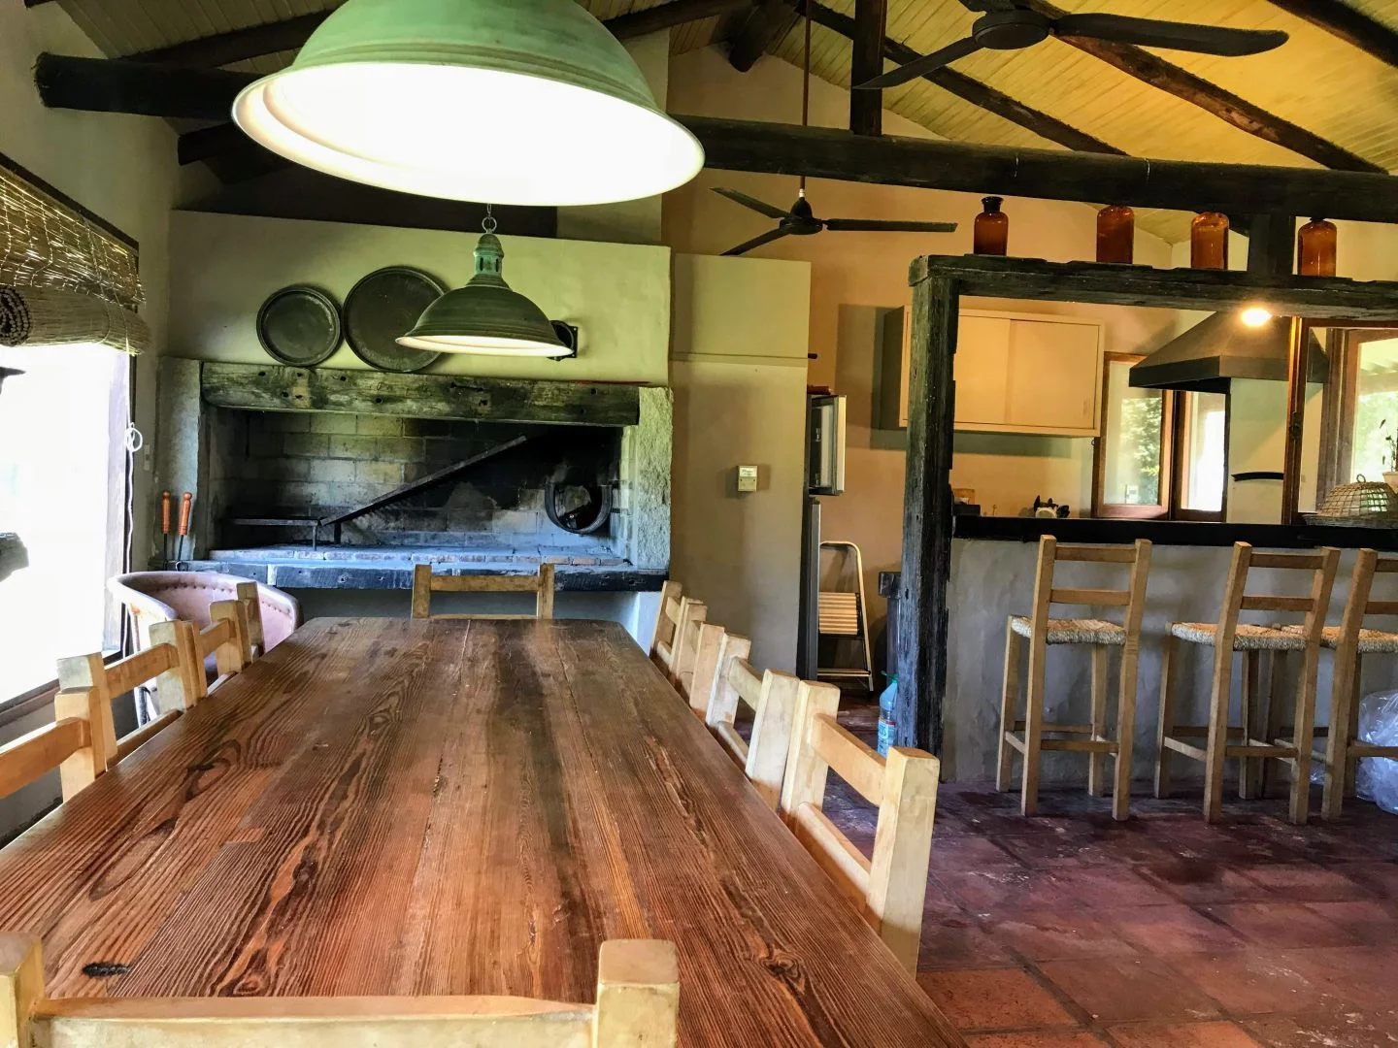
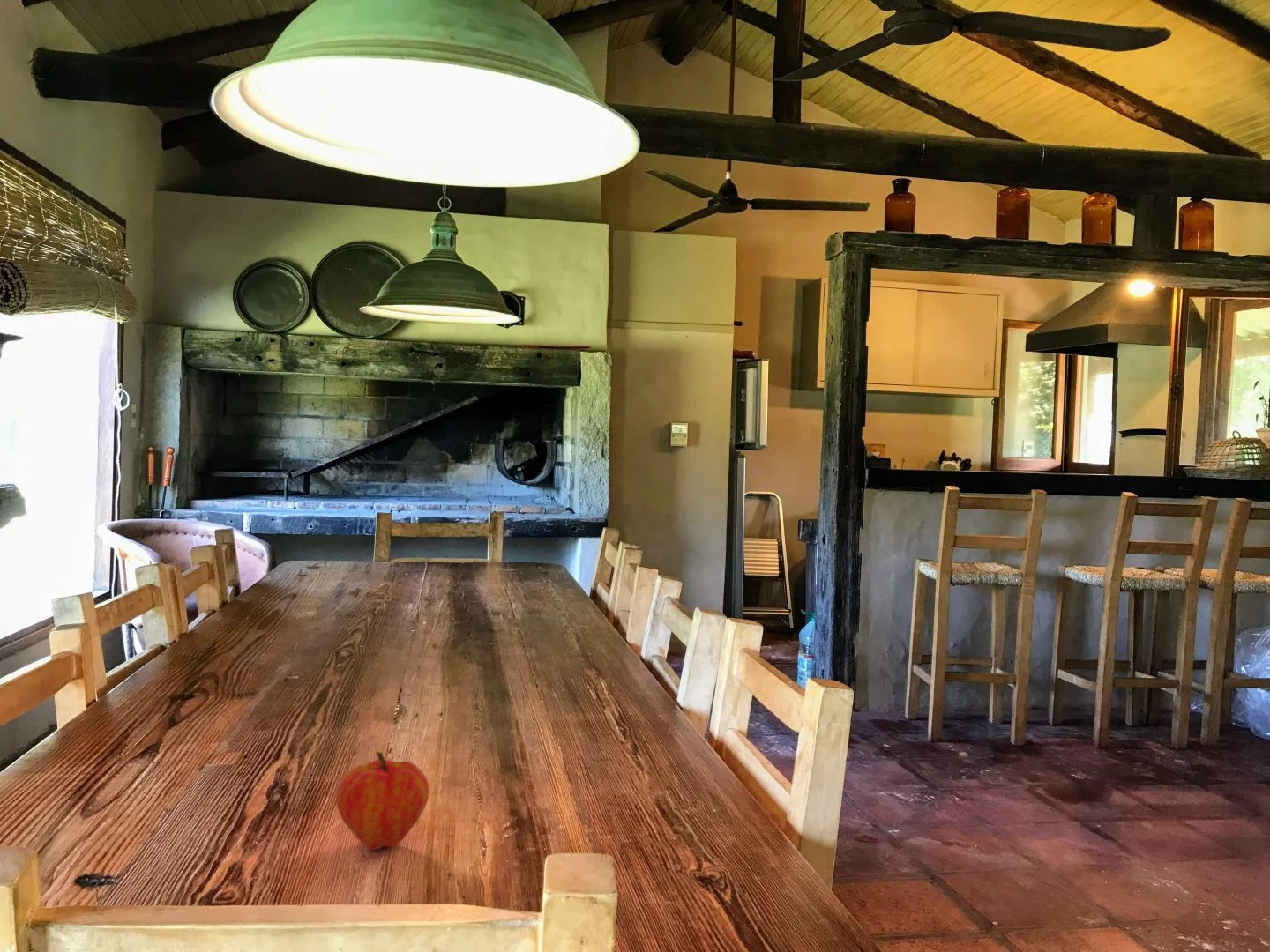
+ fruit (383, 798)
